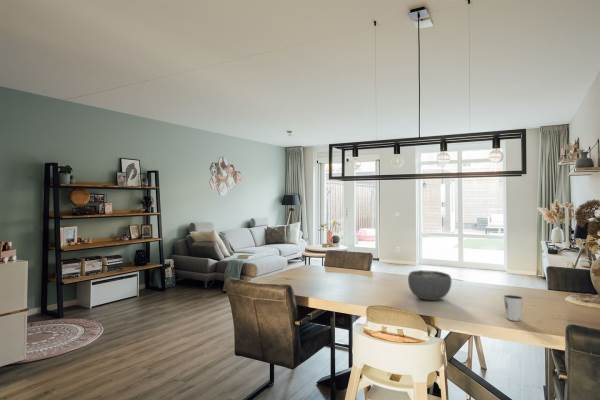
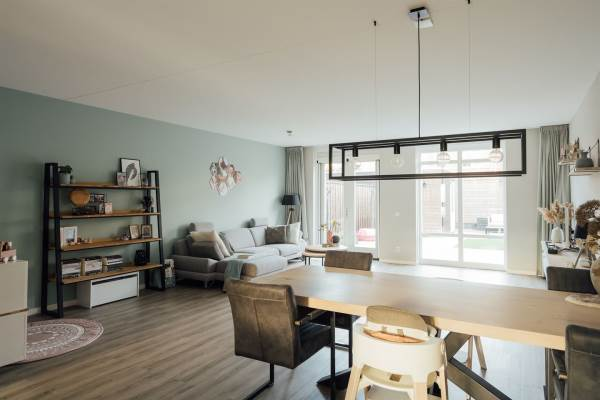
- bowl (429, 285)
- dixie cup (513, 307)
